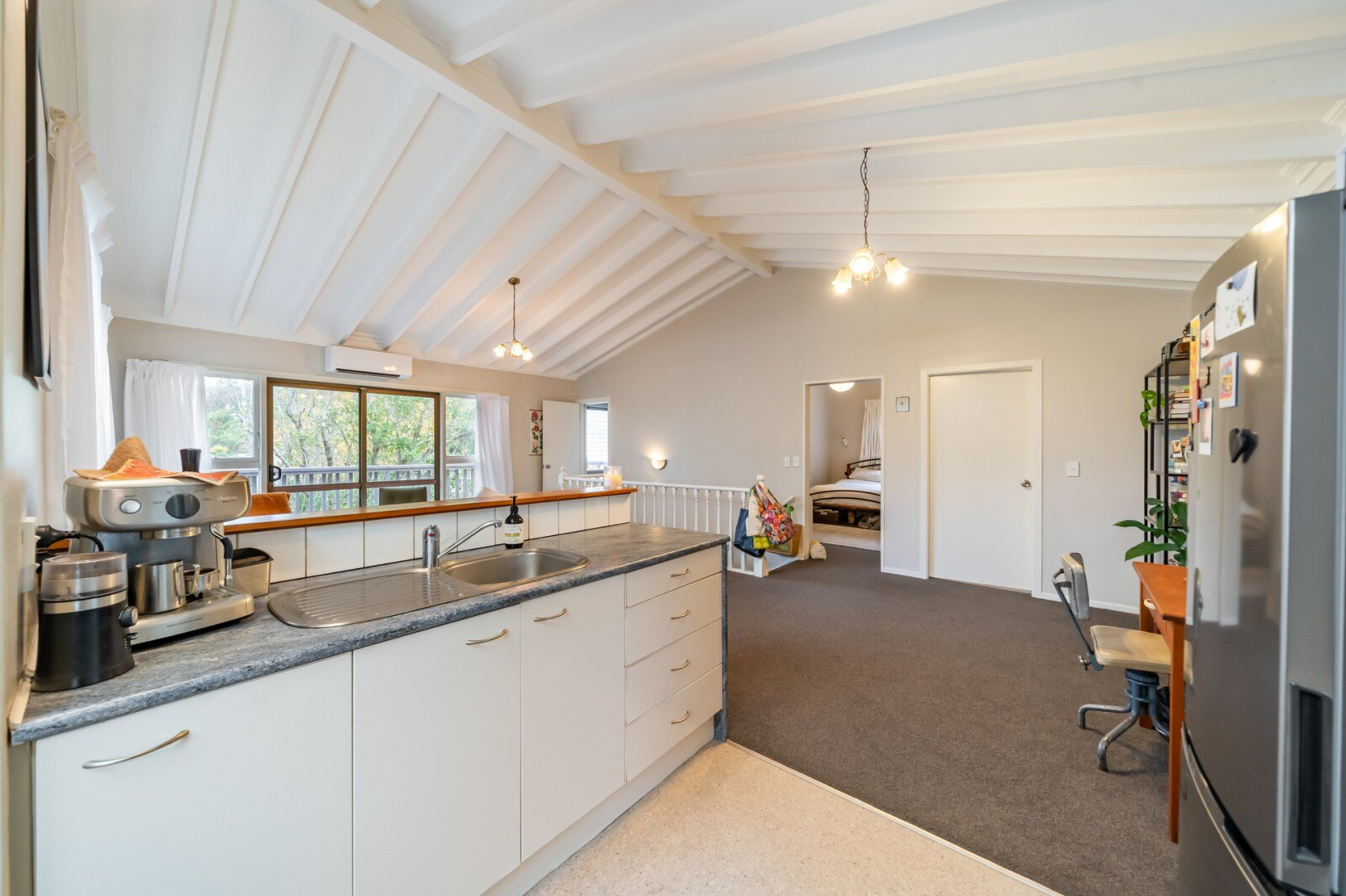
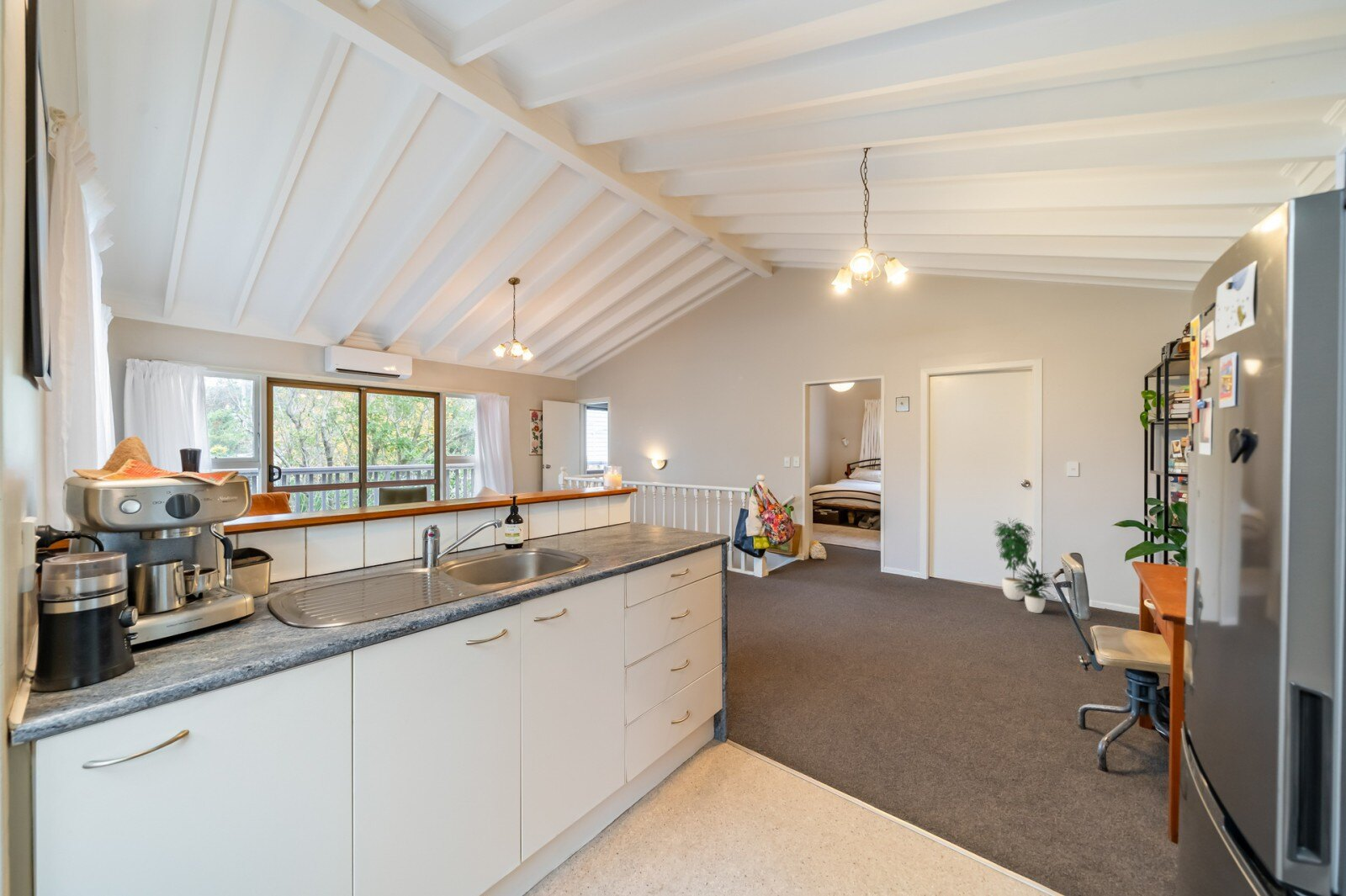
+ potted plant (1021, 560)
